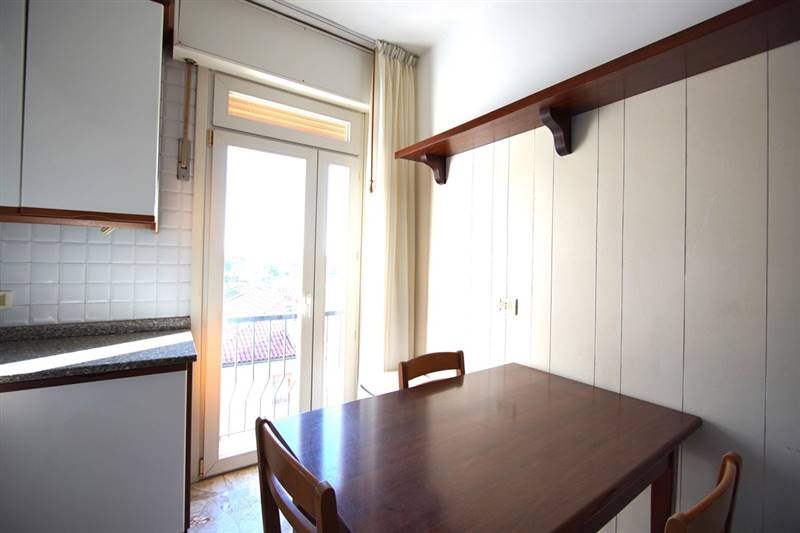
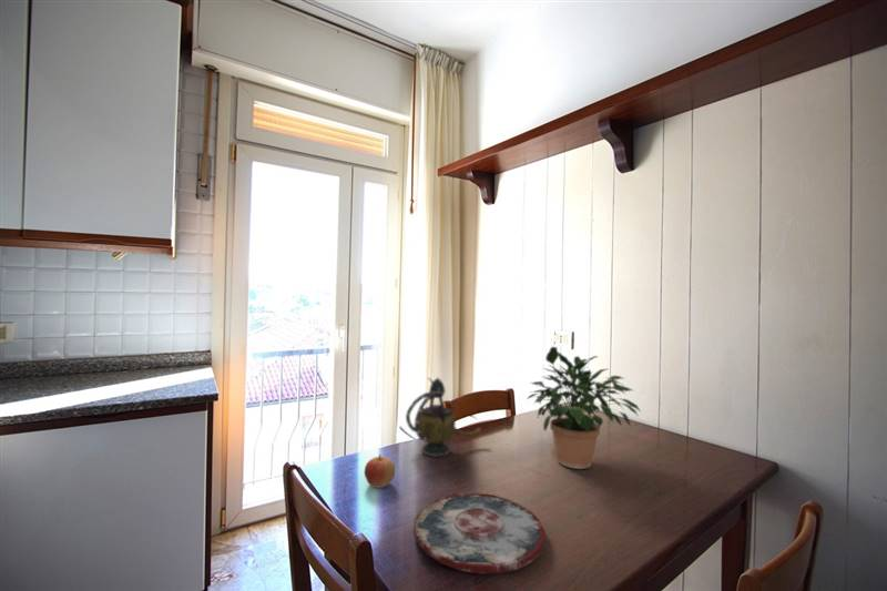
+ potted plant (583, 404)
+ apple (379, 469)
+ plate (478, 527)
+ teapot (447, 412)
